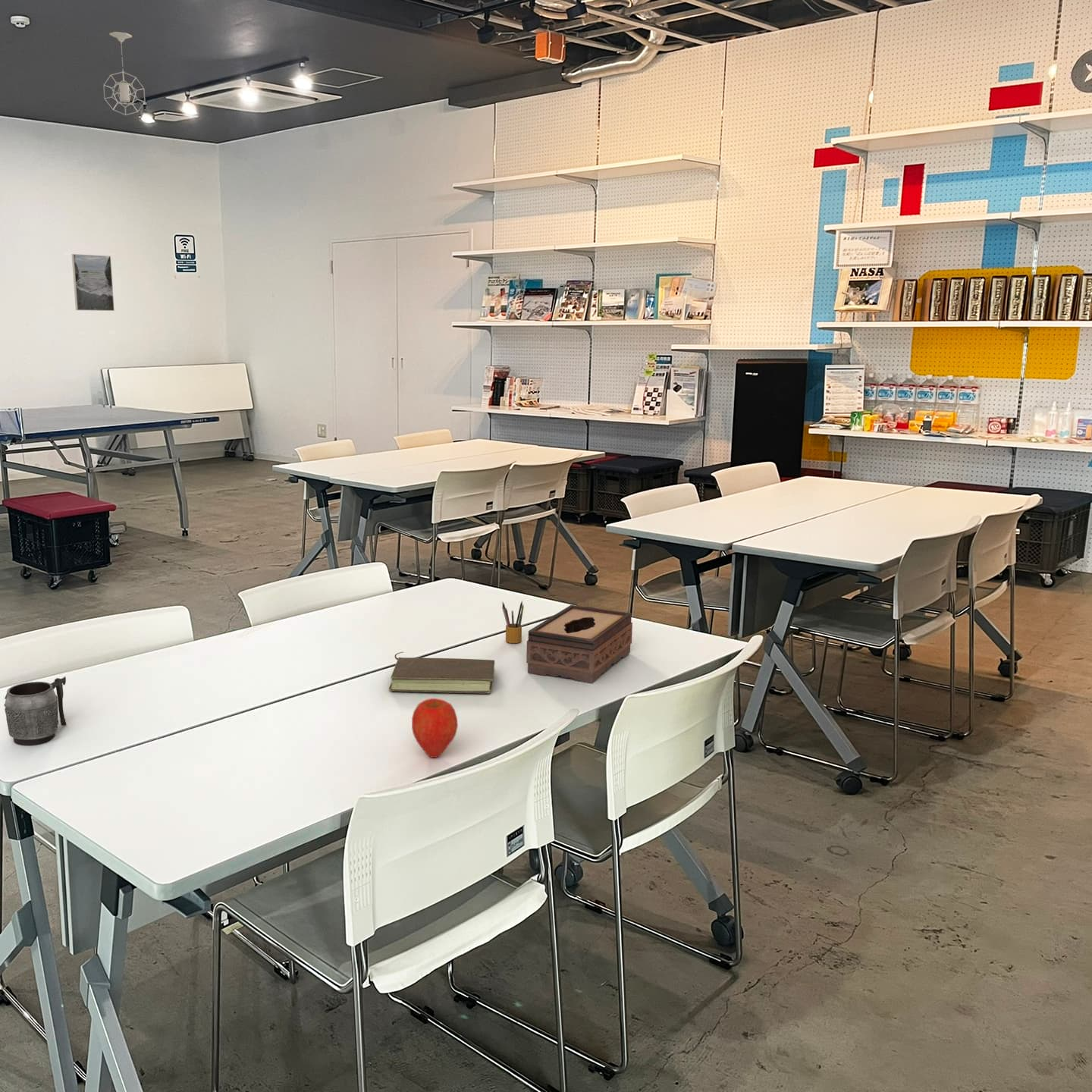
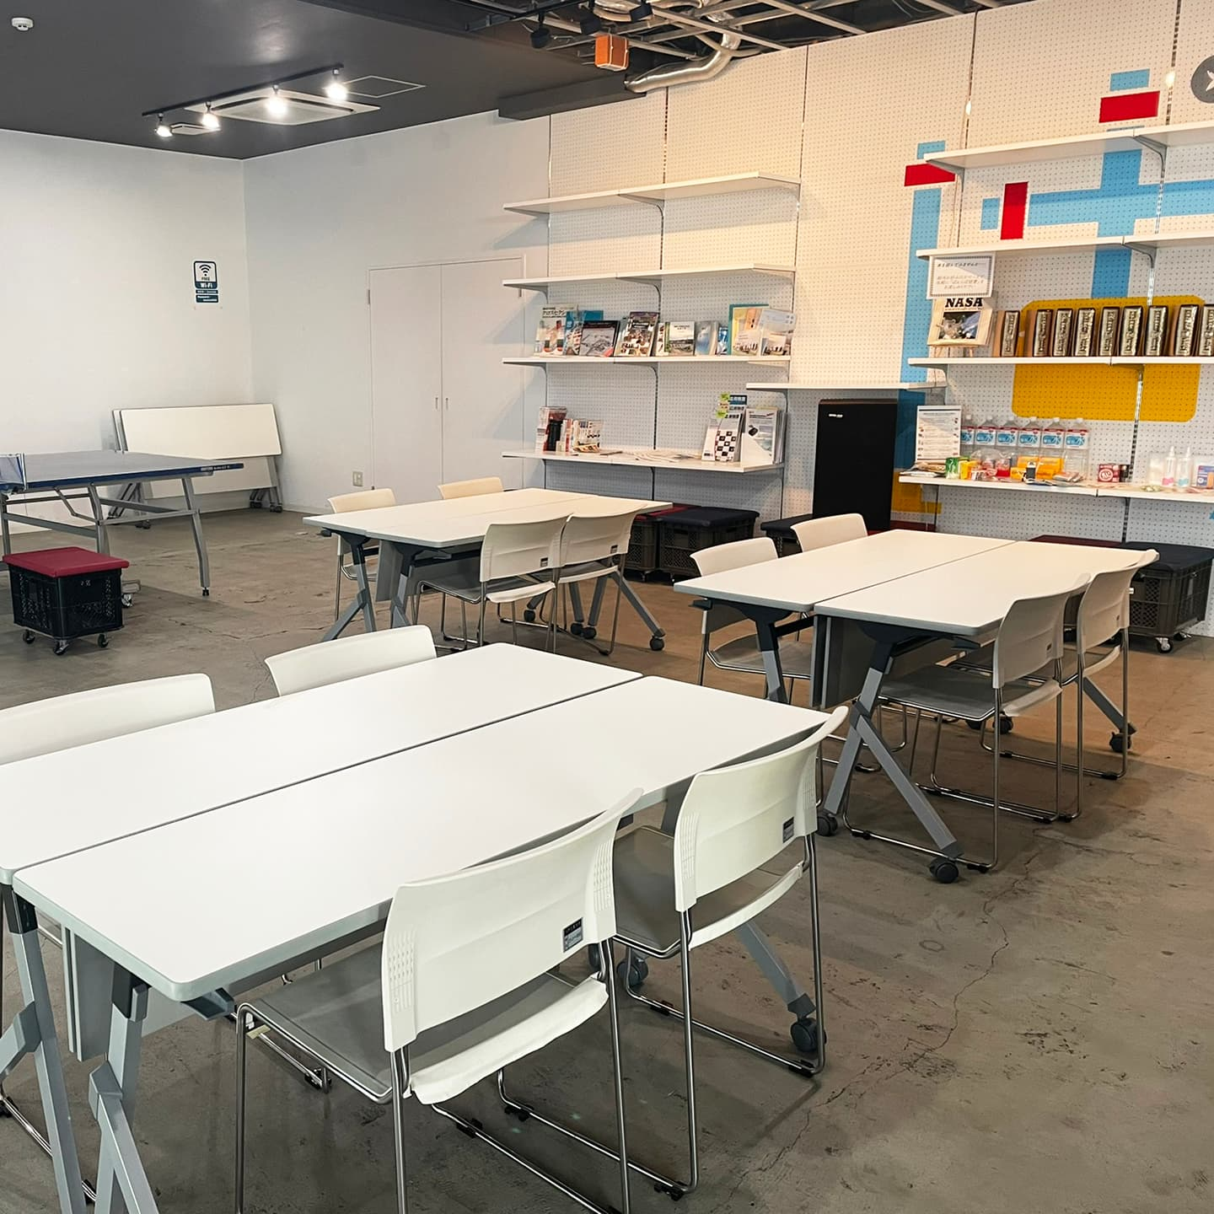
- mug (39, 710)
- pendant light (123, 75)
- book (443, 670)
- tissue box (581, 642)
- pencil box (513, 621)
- apple (435, 728)
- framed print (93, 283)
